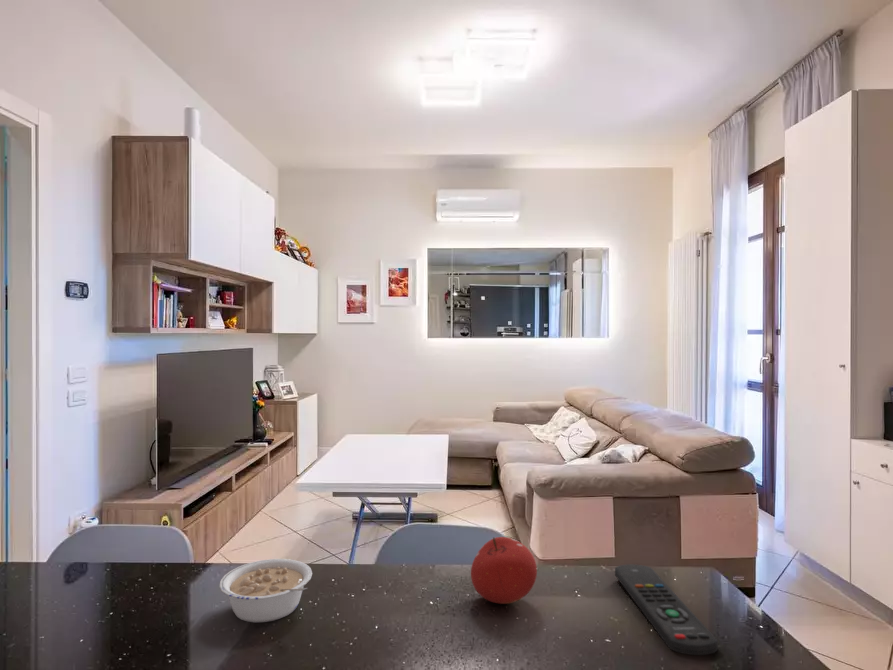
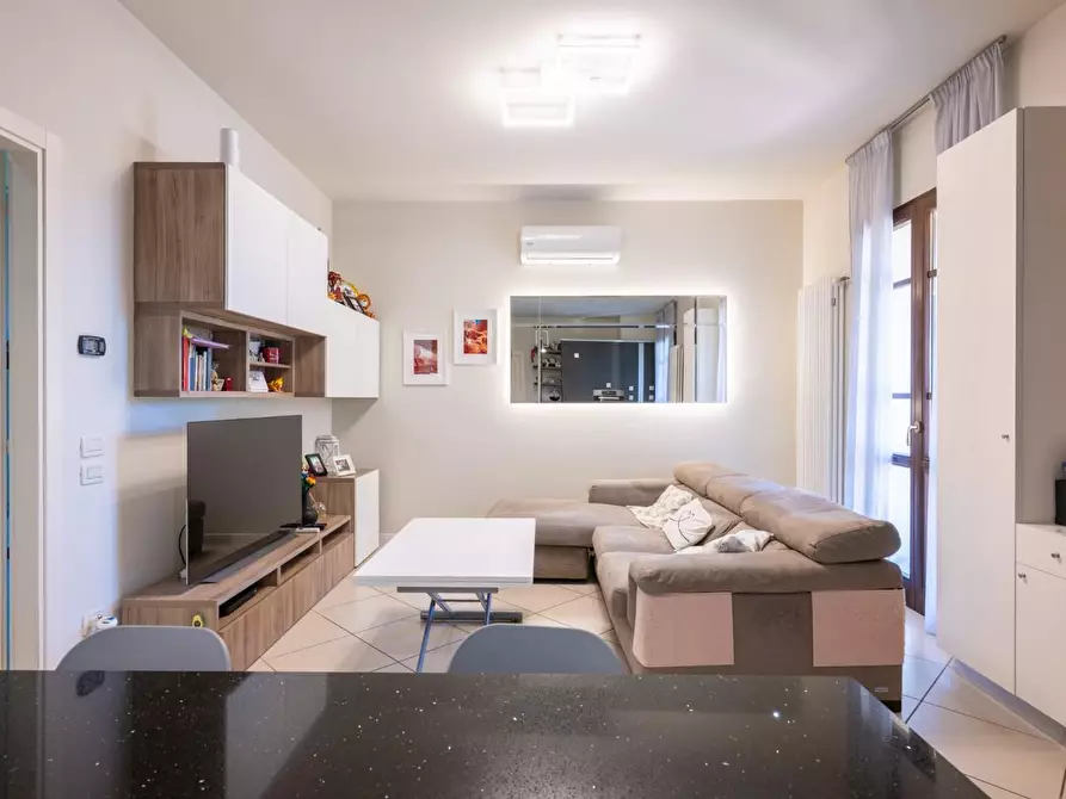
- fruit (503, 567)
- remote control (659, 603)
- legume (270, 589)
